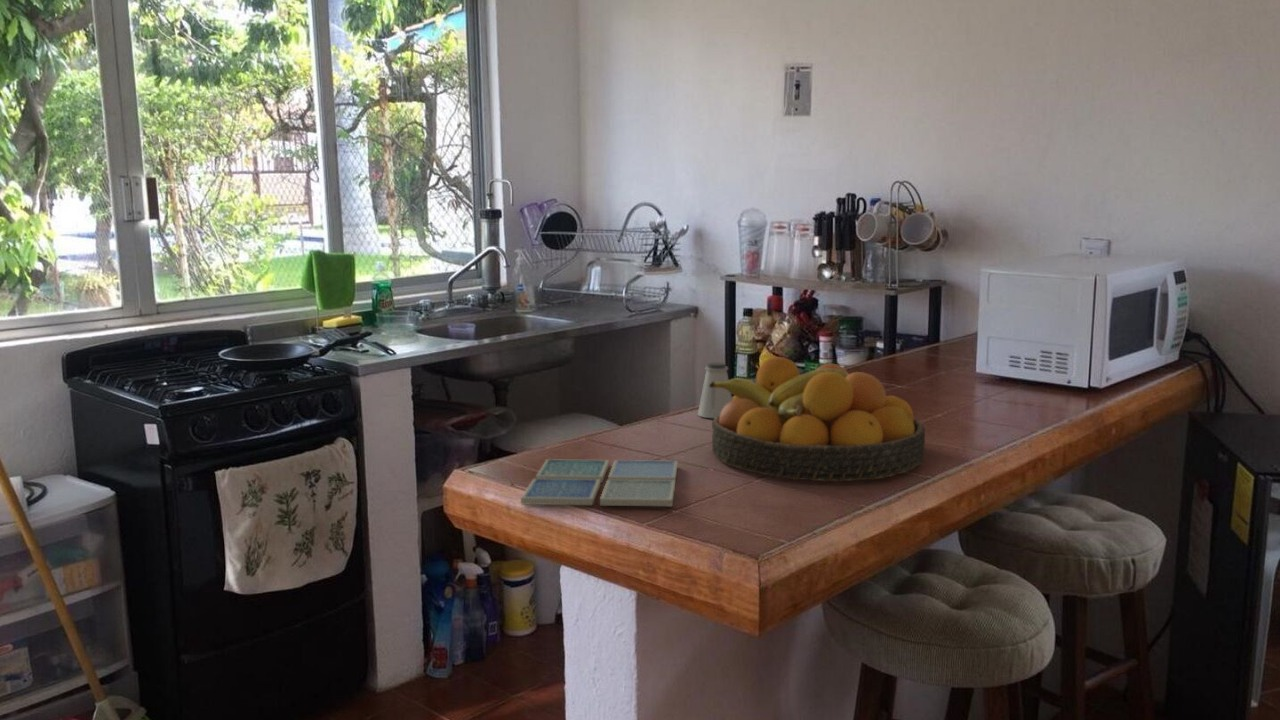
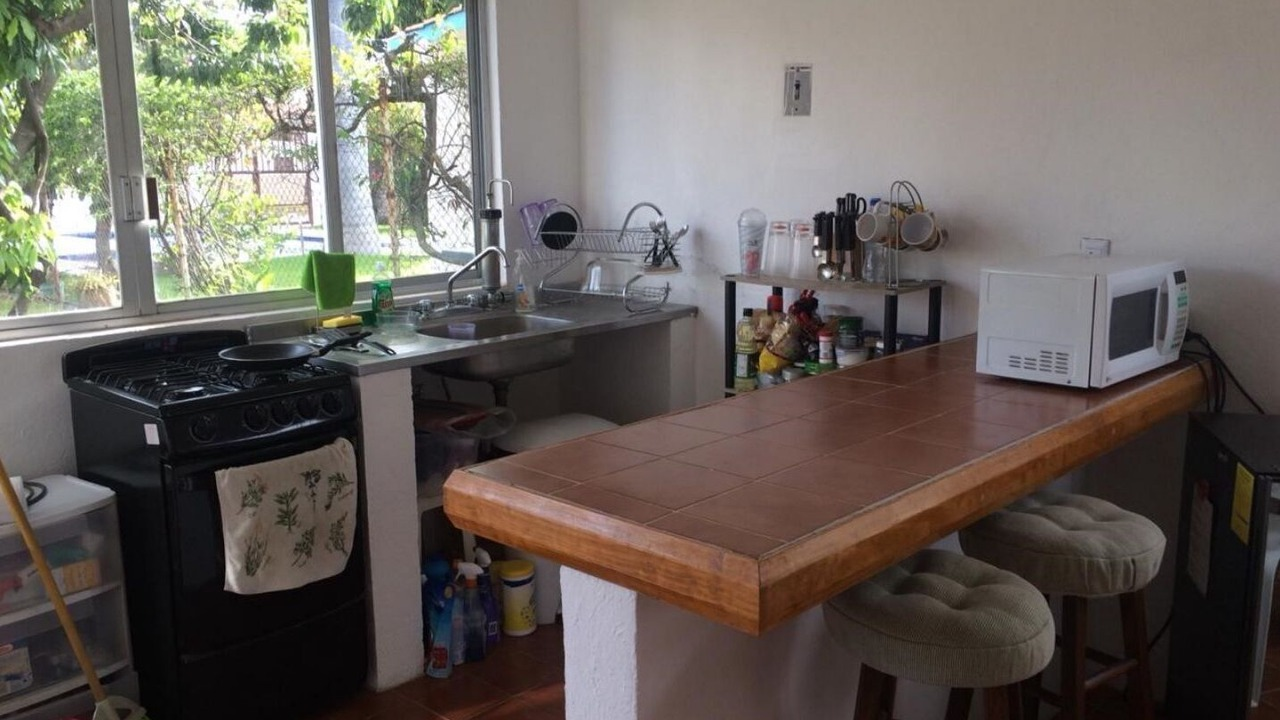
- fruit bowl (817, 408)
- drink coaster (602, 481)
- saltshaker (716, 389)
